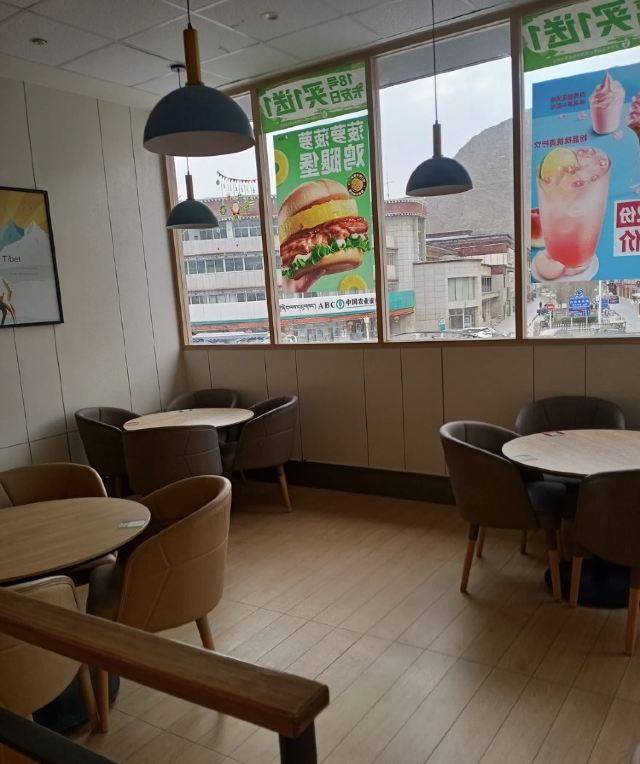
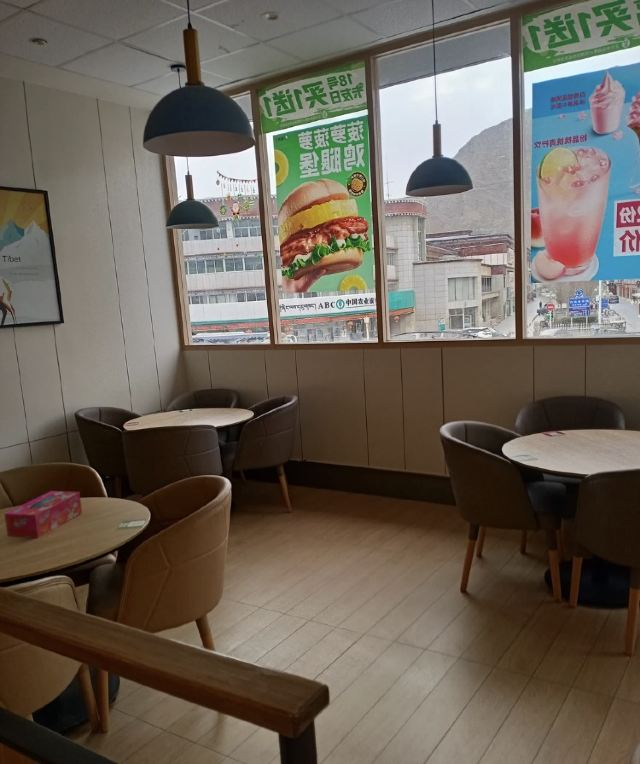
+ tissue box (45, 513)
